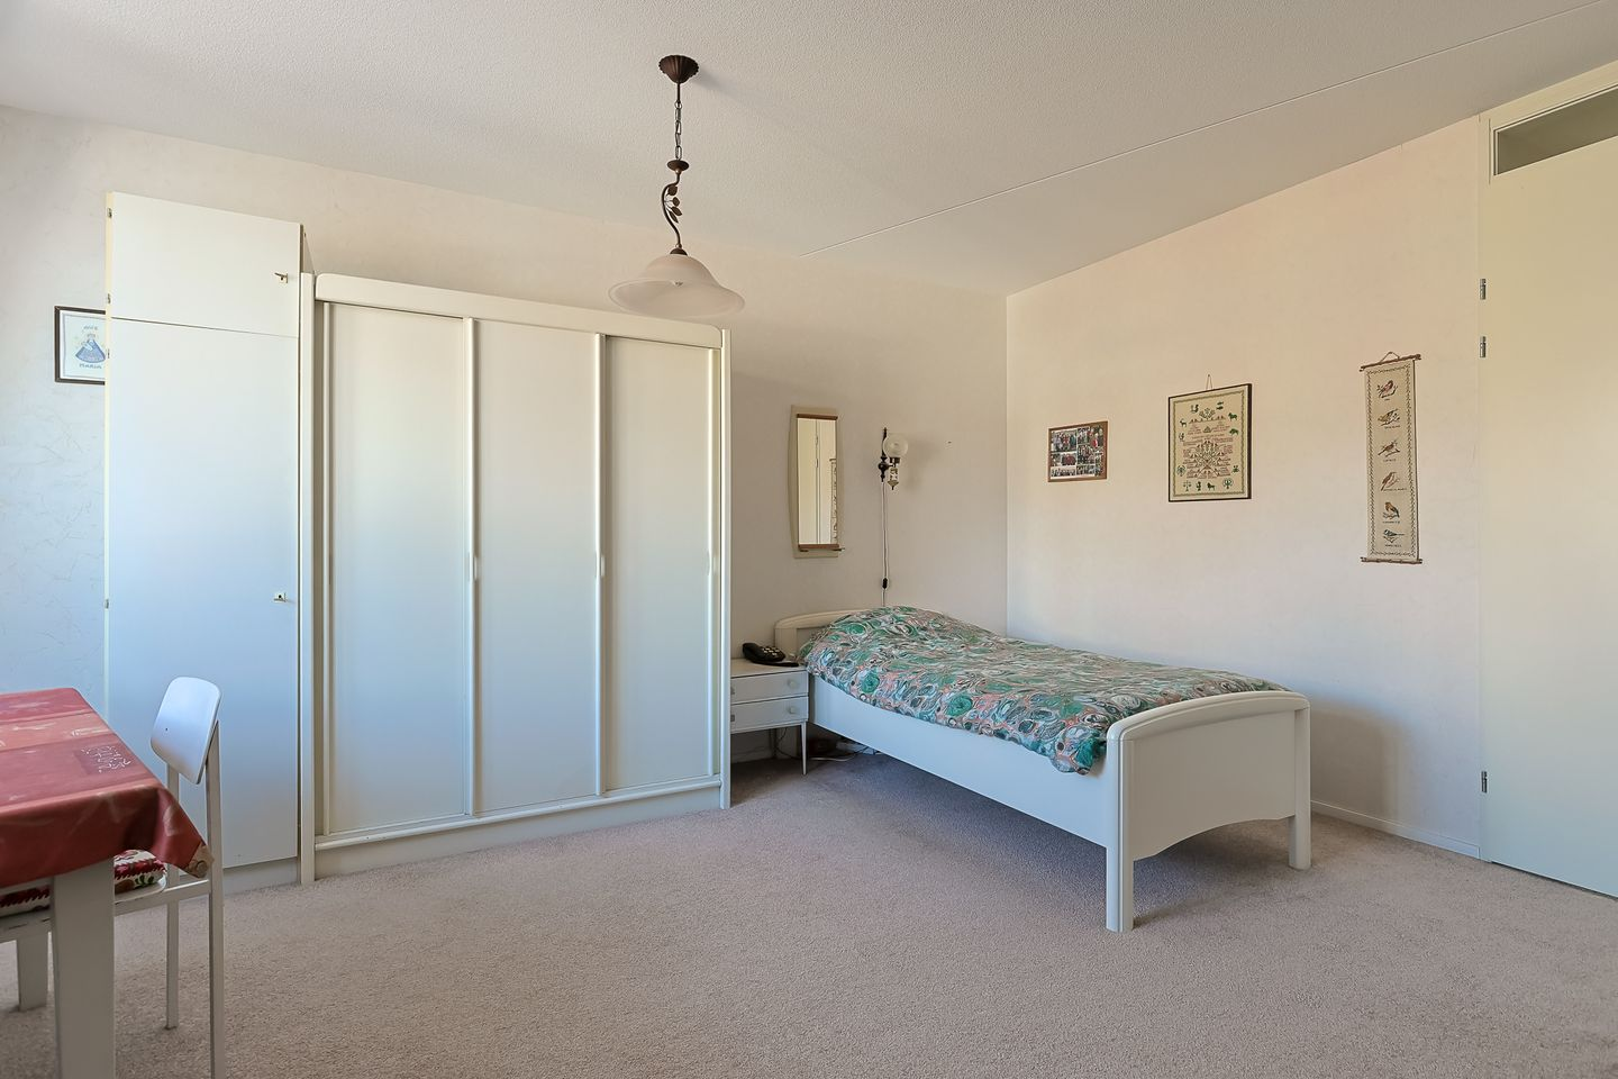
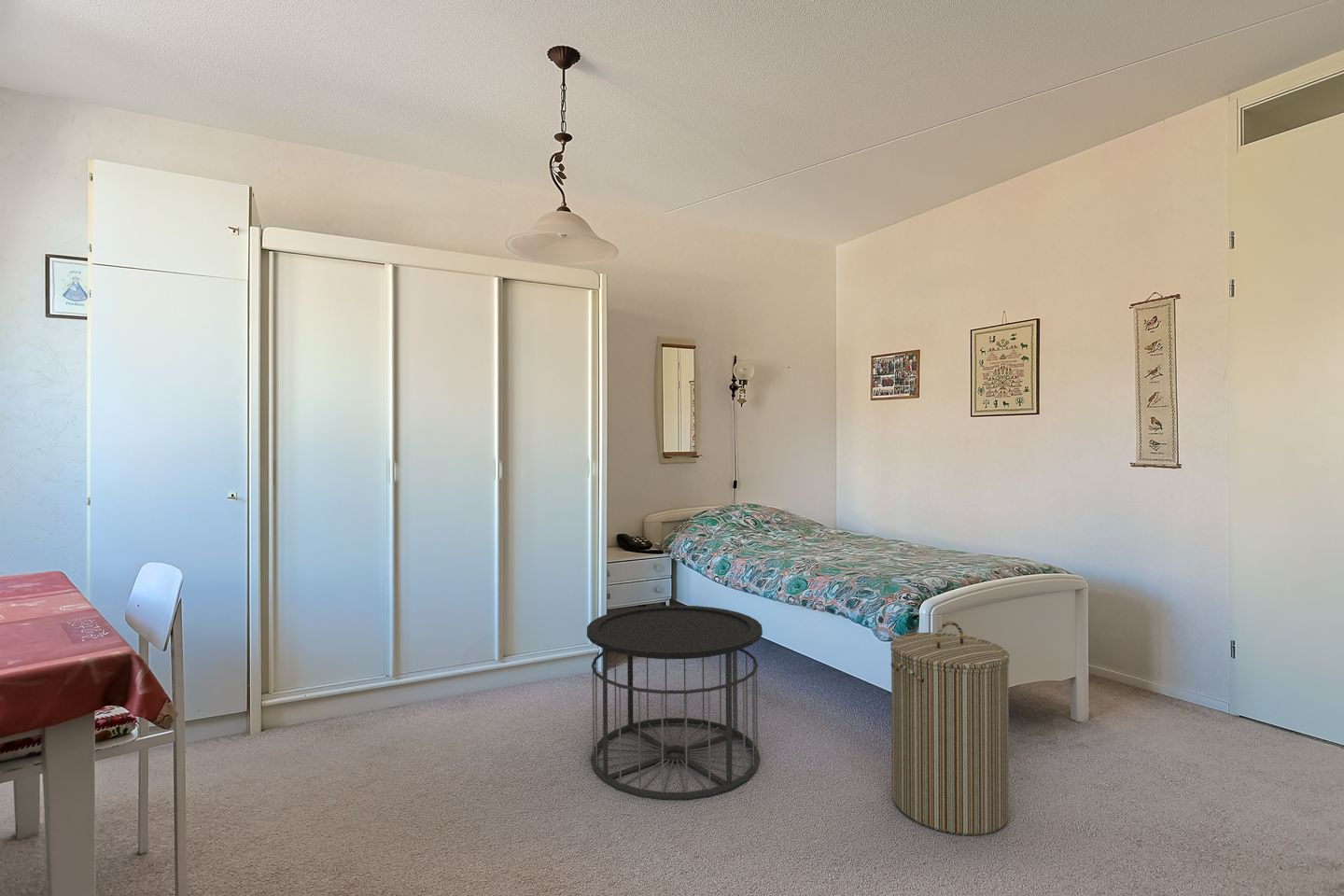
+ laundry hamper (948, 713)
+ side table (675, 691)
